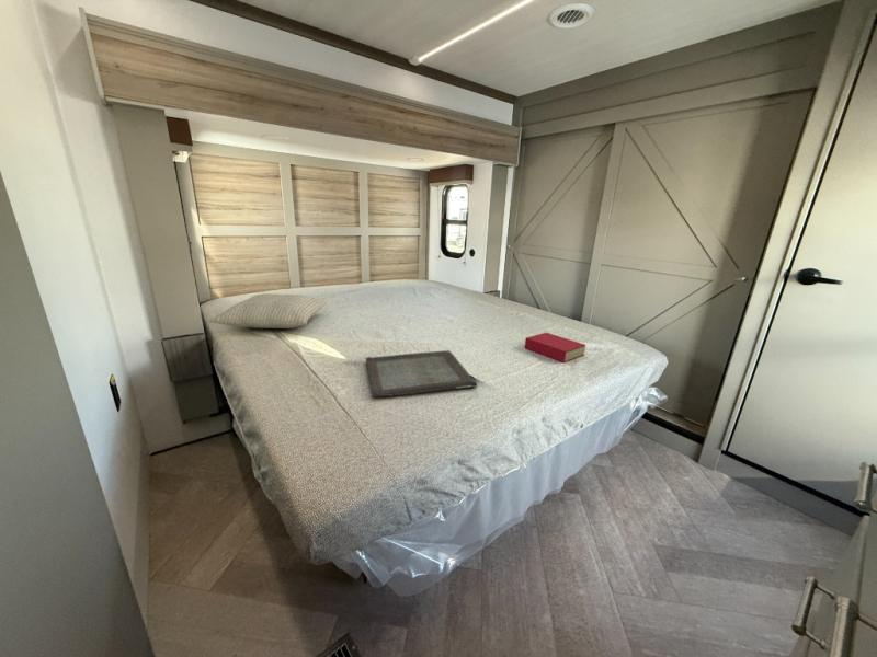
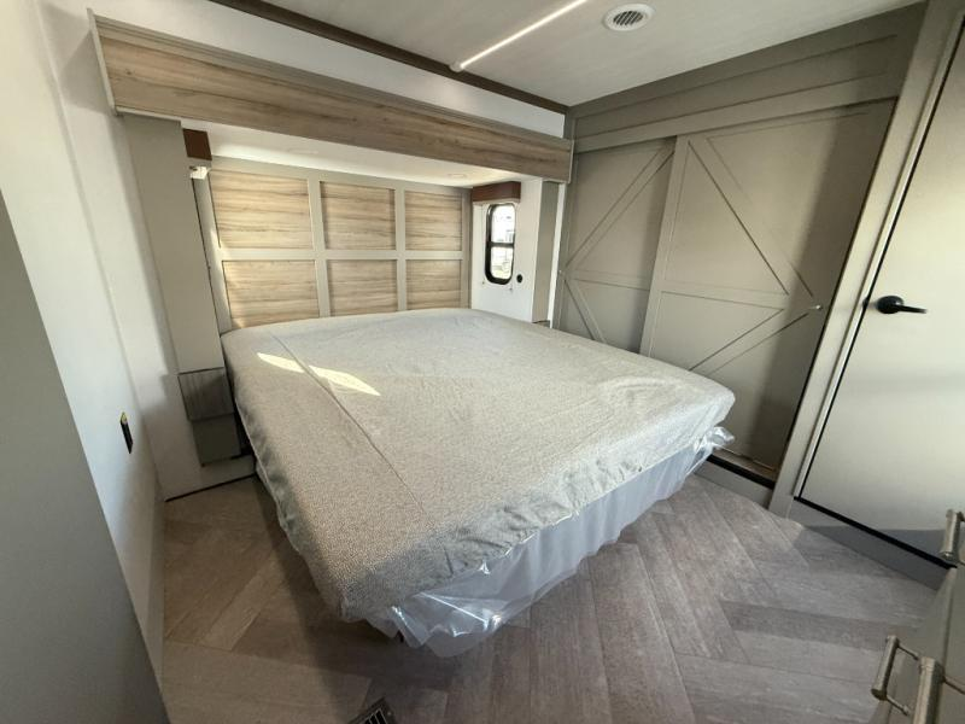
- pillow (276, 310)
- serving tray (417, 370)
- book (554, 346)
